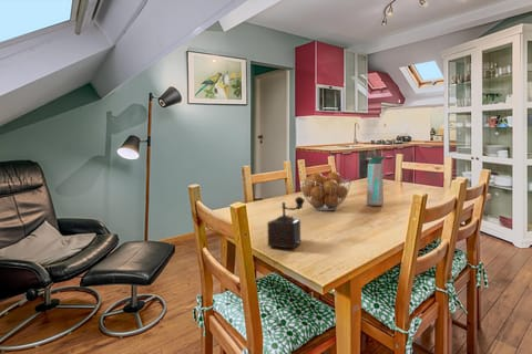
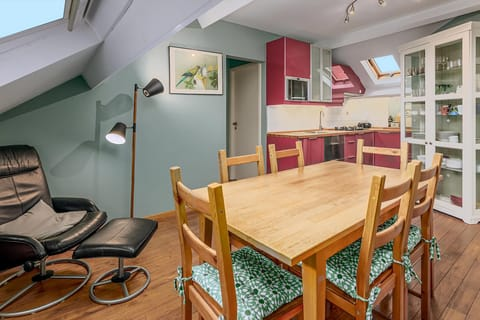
- fruit basket (325, 190)
- water bottle (376, 180)
- pepper mill (287, 220)
